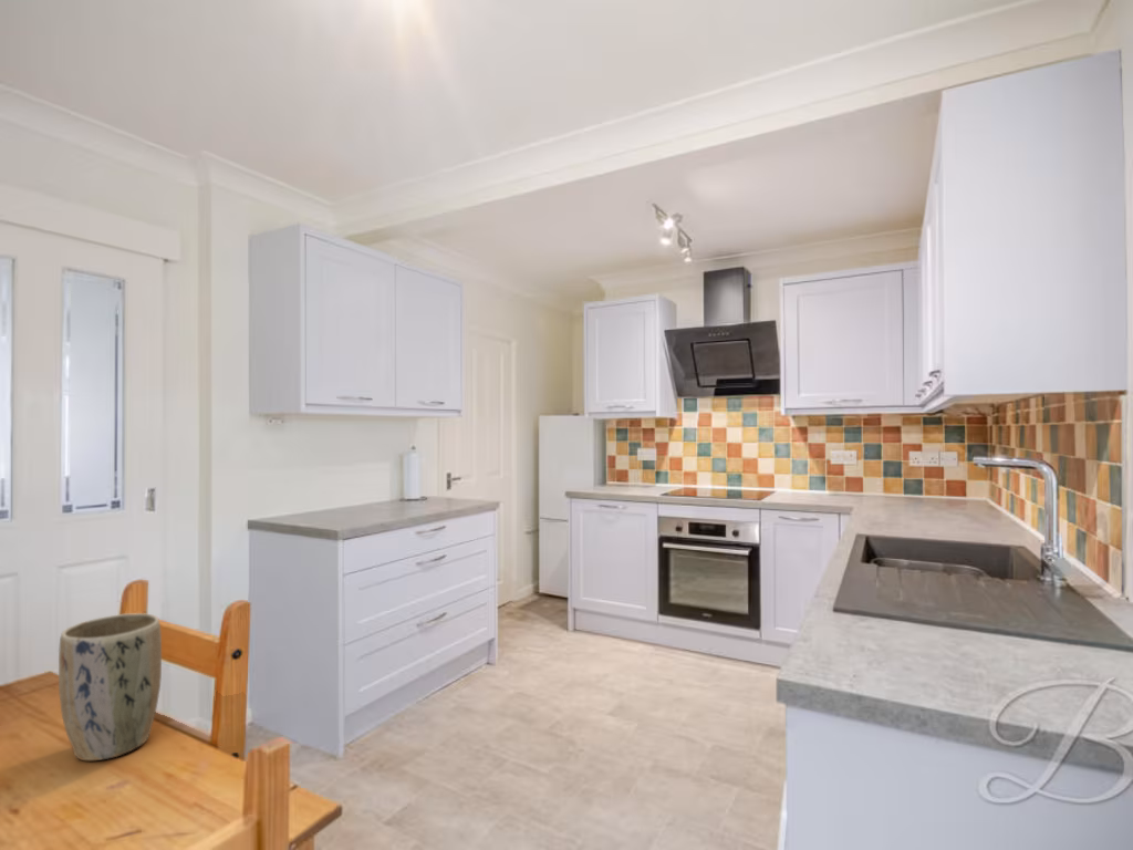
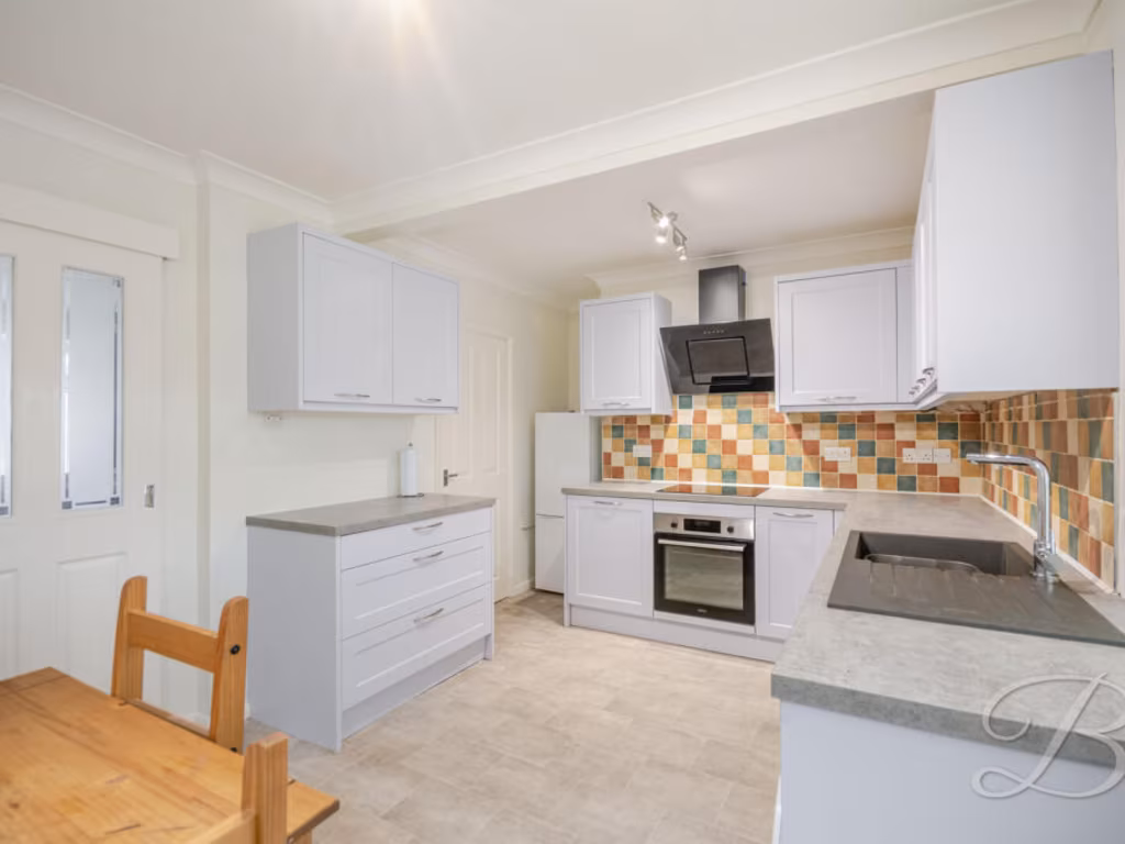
- plant pot (112, 685)
